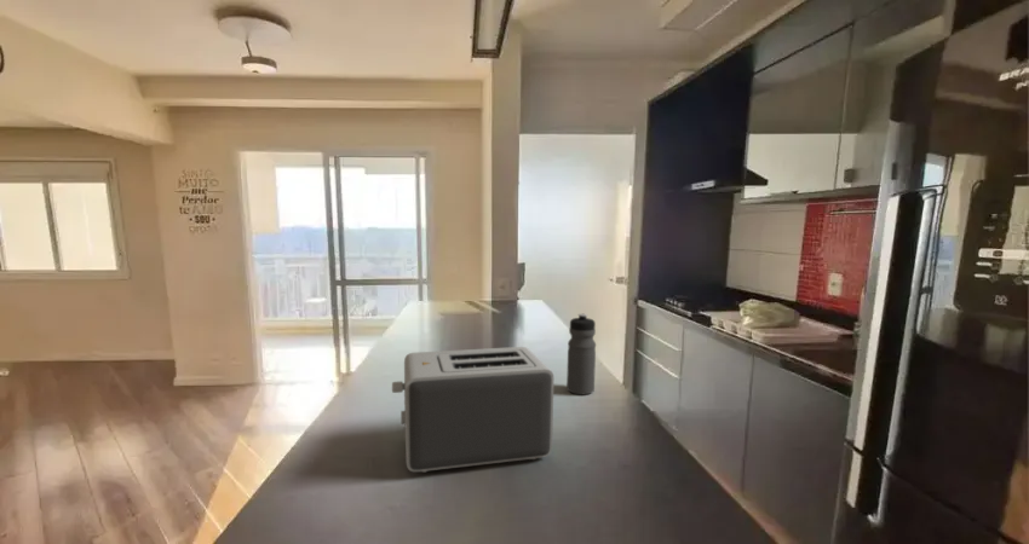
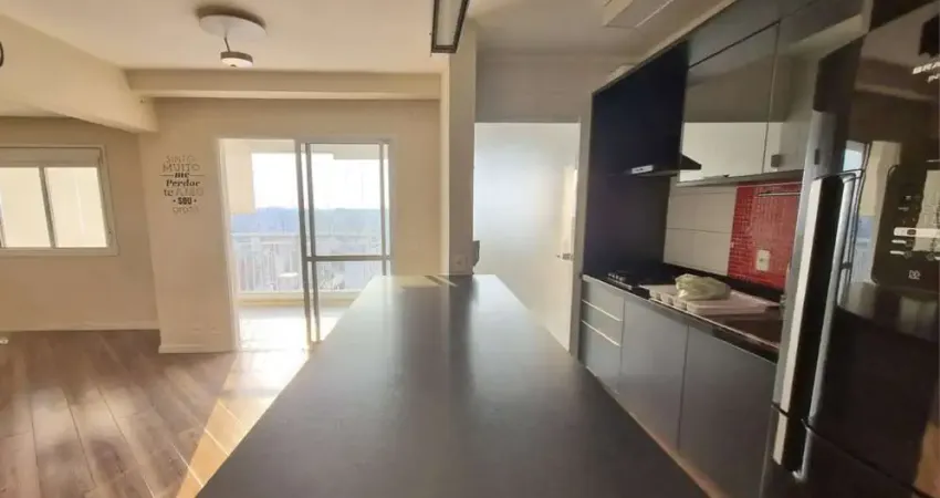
- toaster (468, 404)
- water bottle (581, 352)
